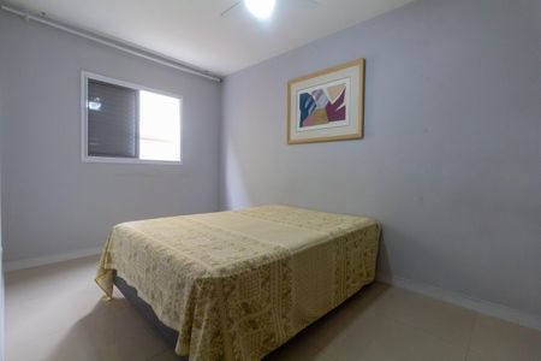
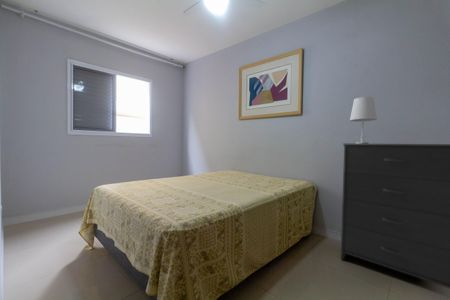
+ dresser (395, 206)
+ table lamp (362, 121)
